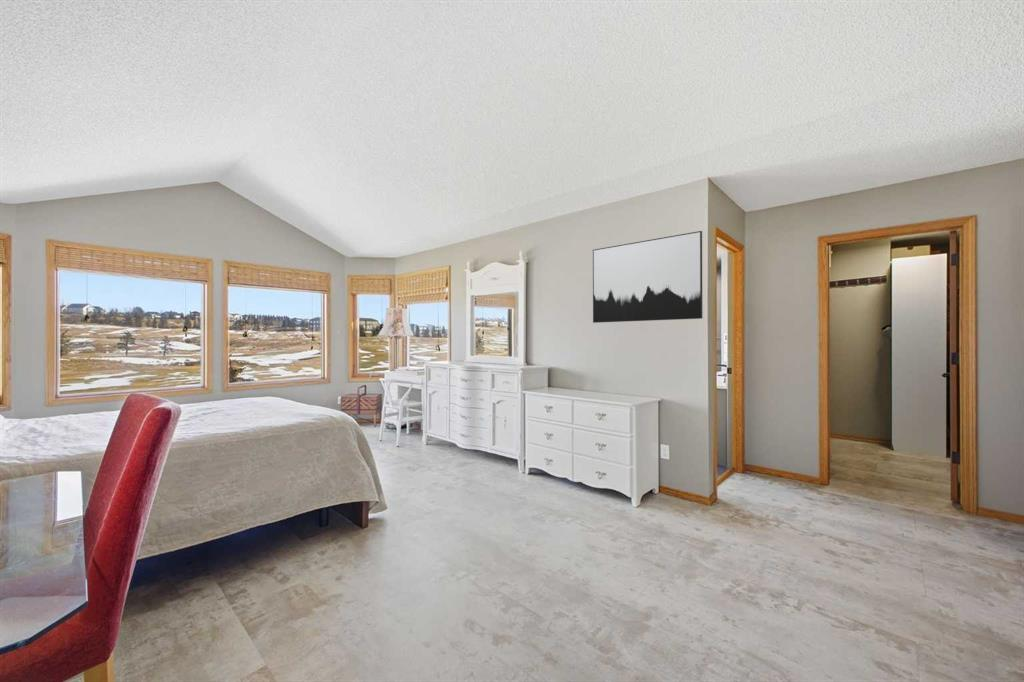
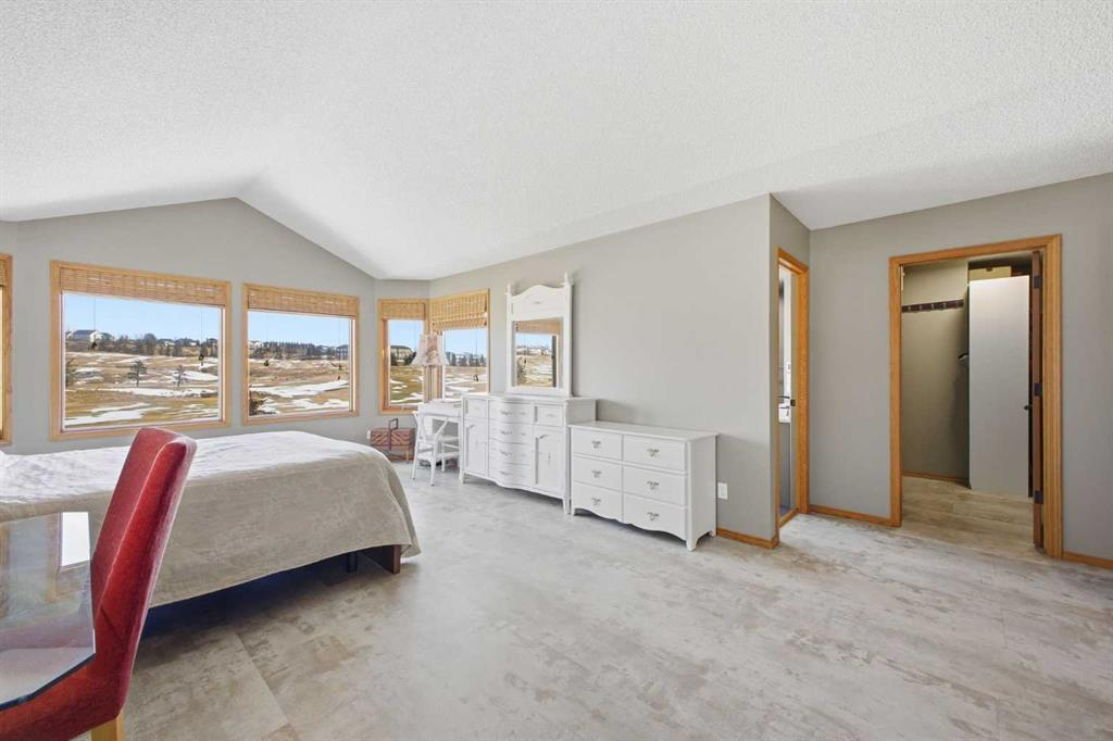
- wall art (642, 281)
